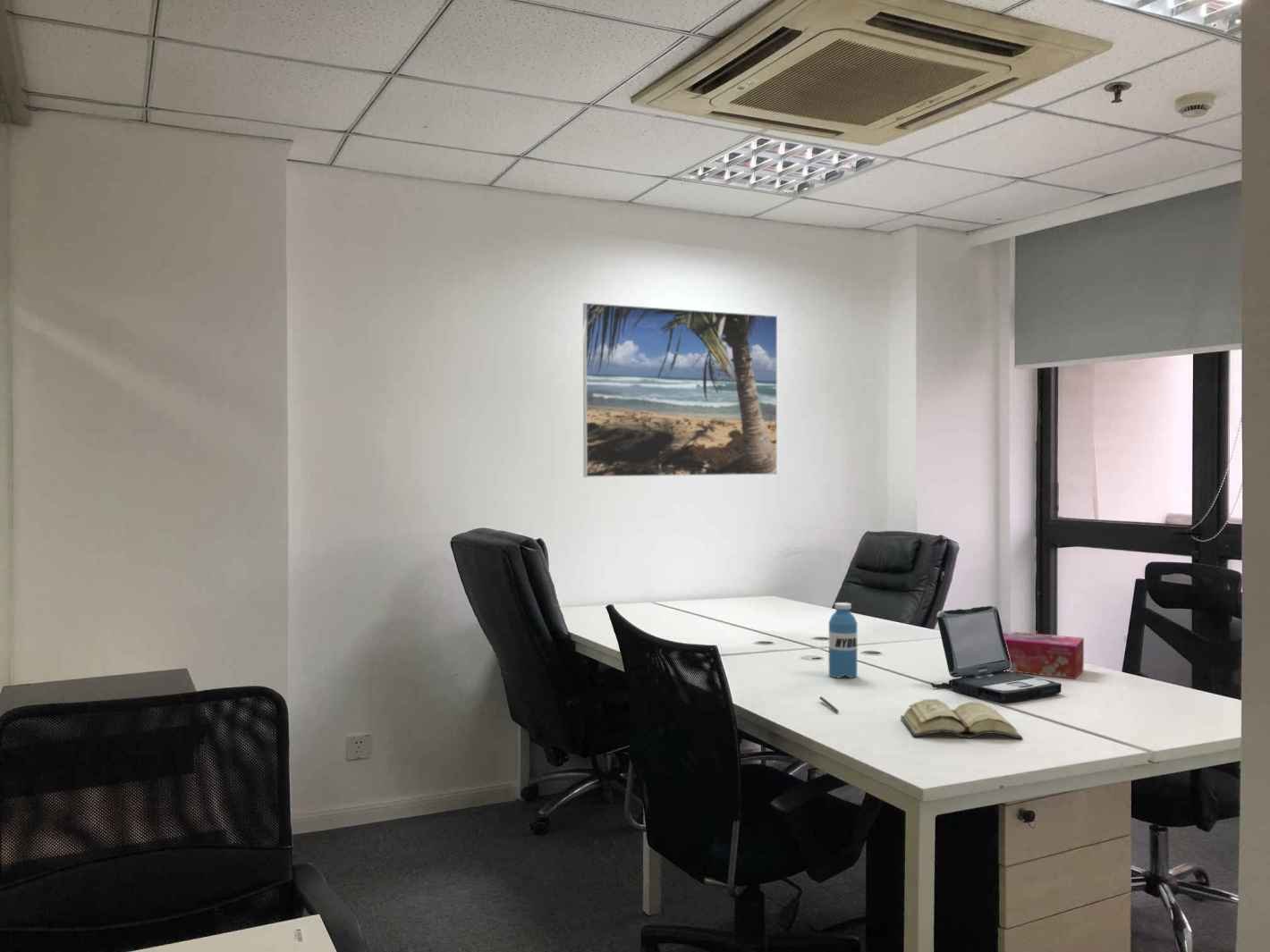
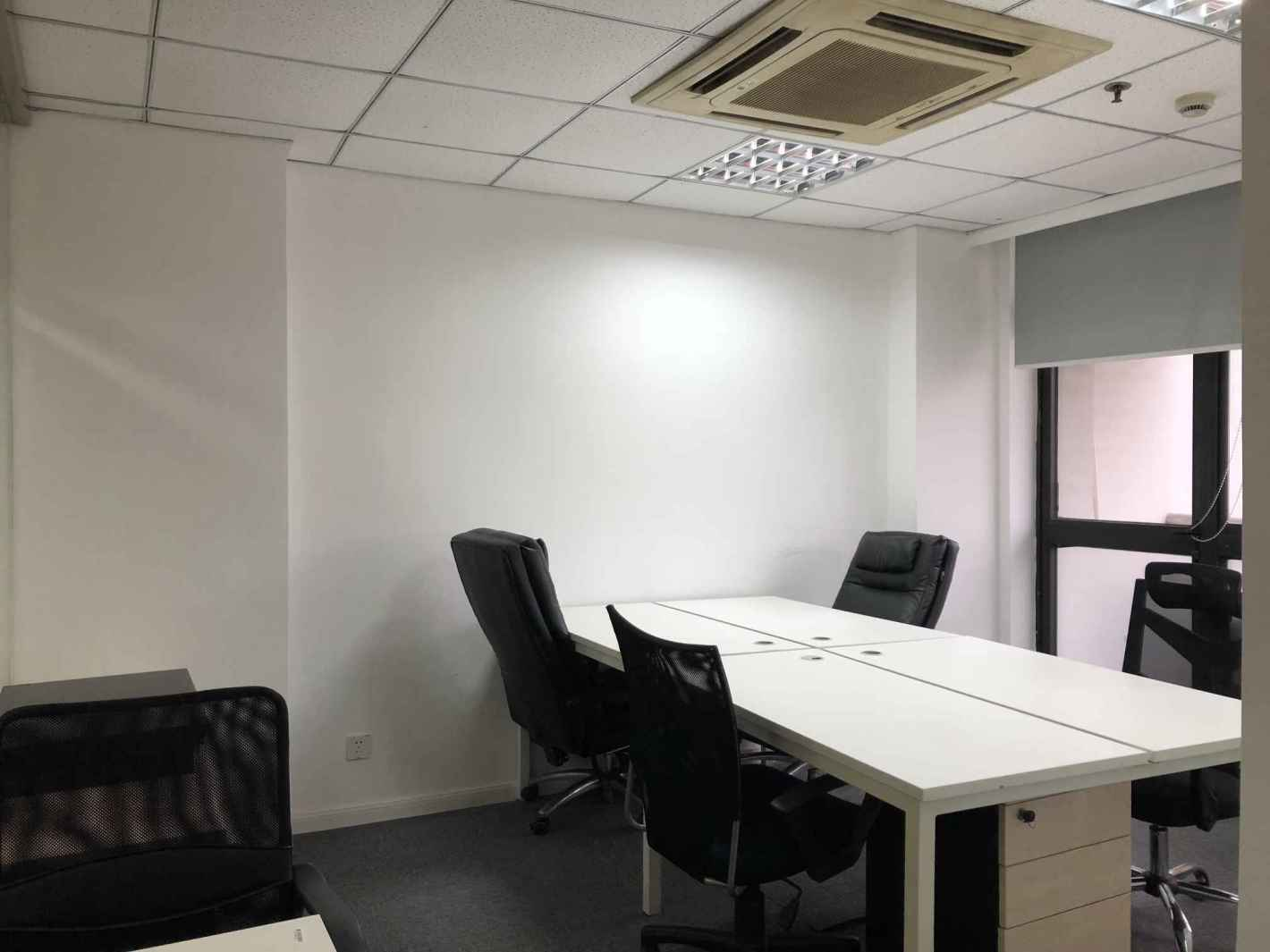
- laptop (995, 651)
- tissue box (1029, 653)
- pen (829, 704)
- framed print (684, 392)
- water bottle (842, 639)
- diary (959, 718)
